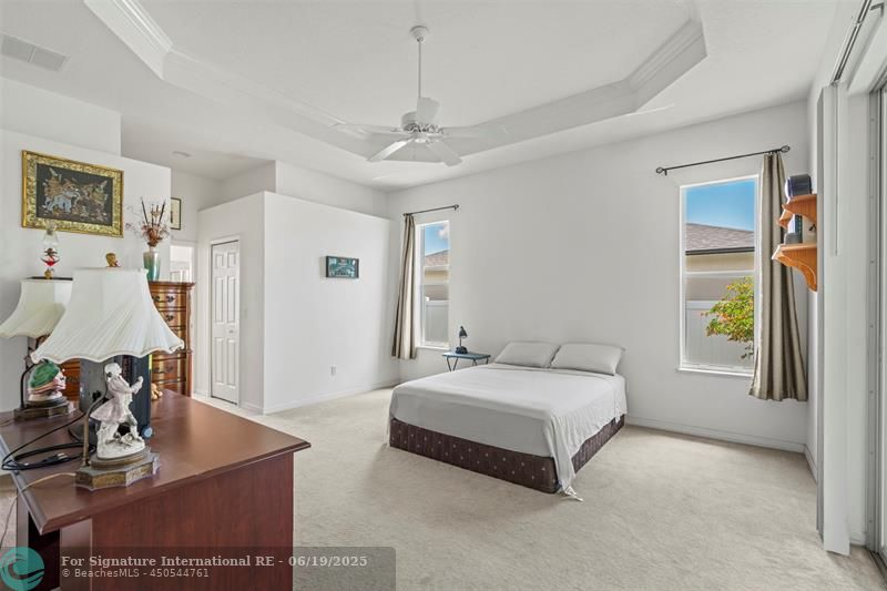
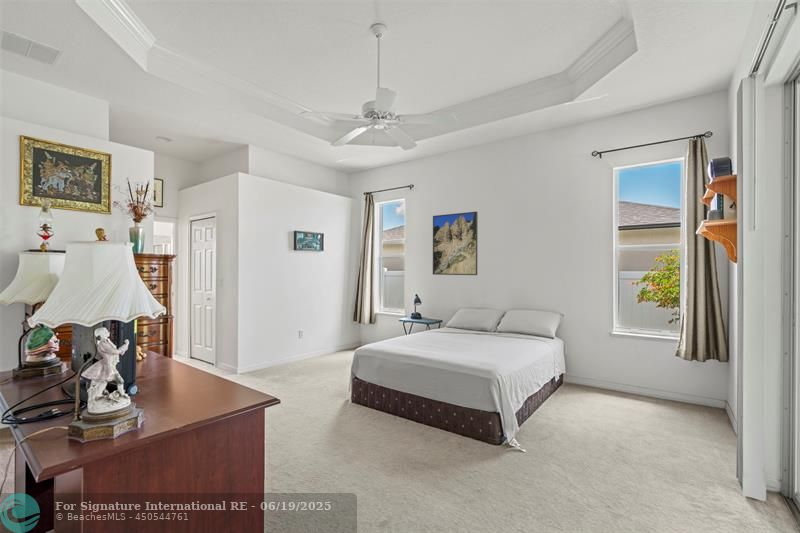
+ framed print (454, 244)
